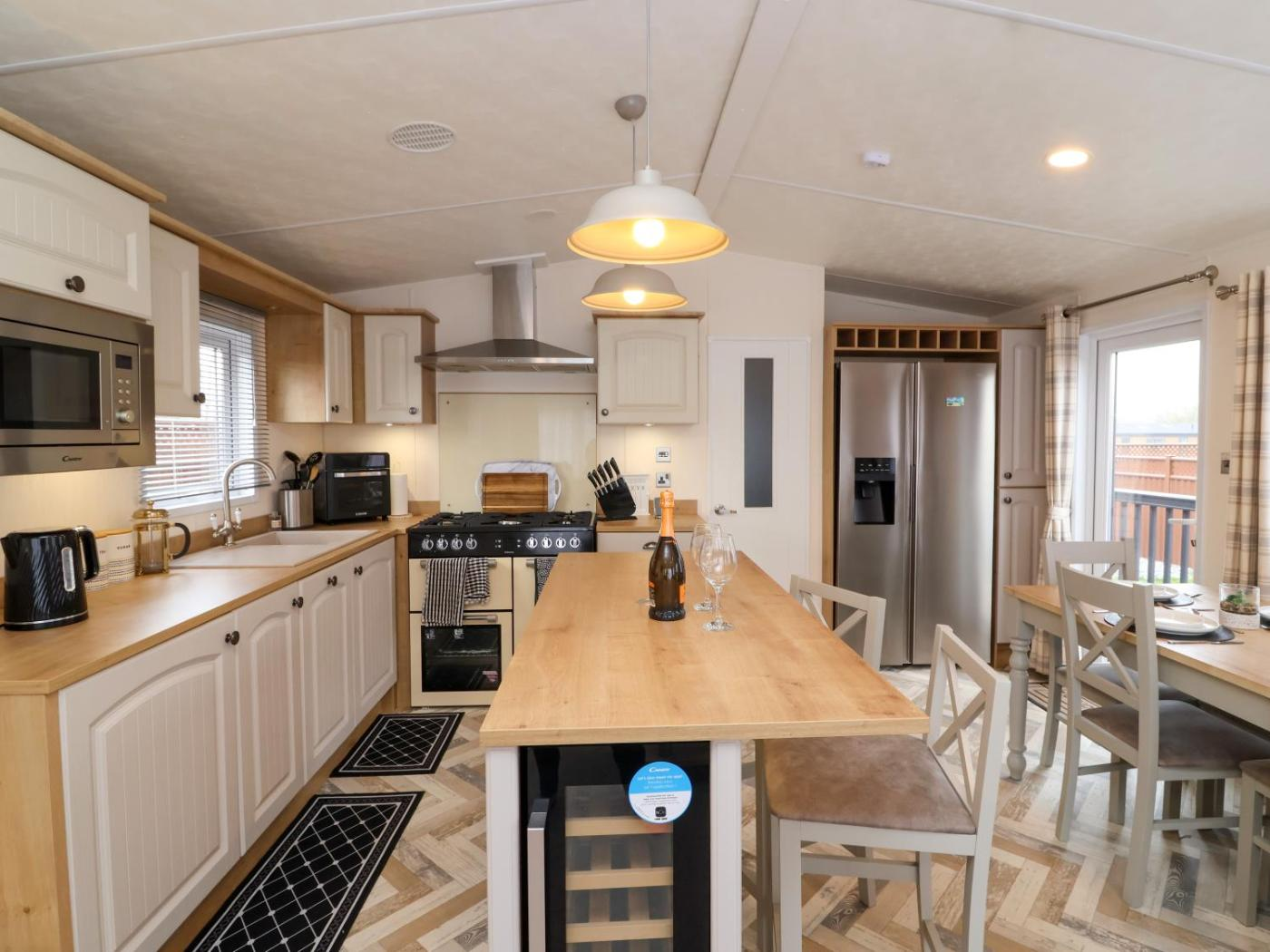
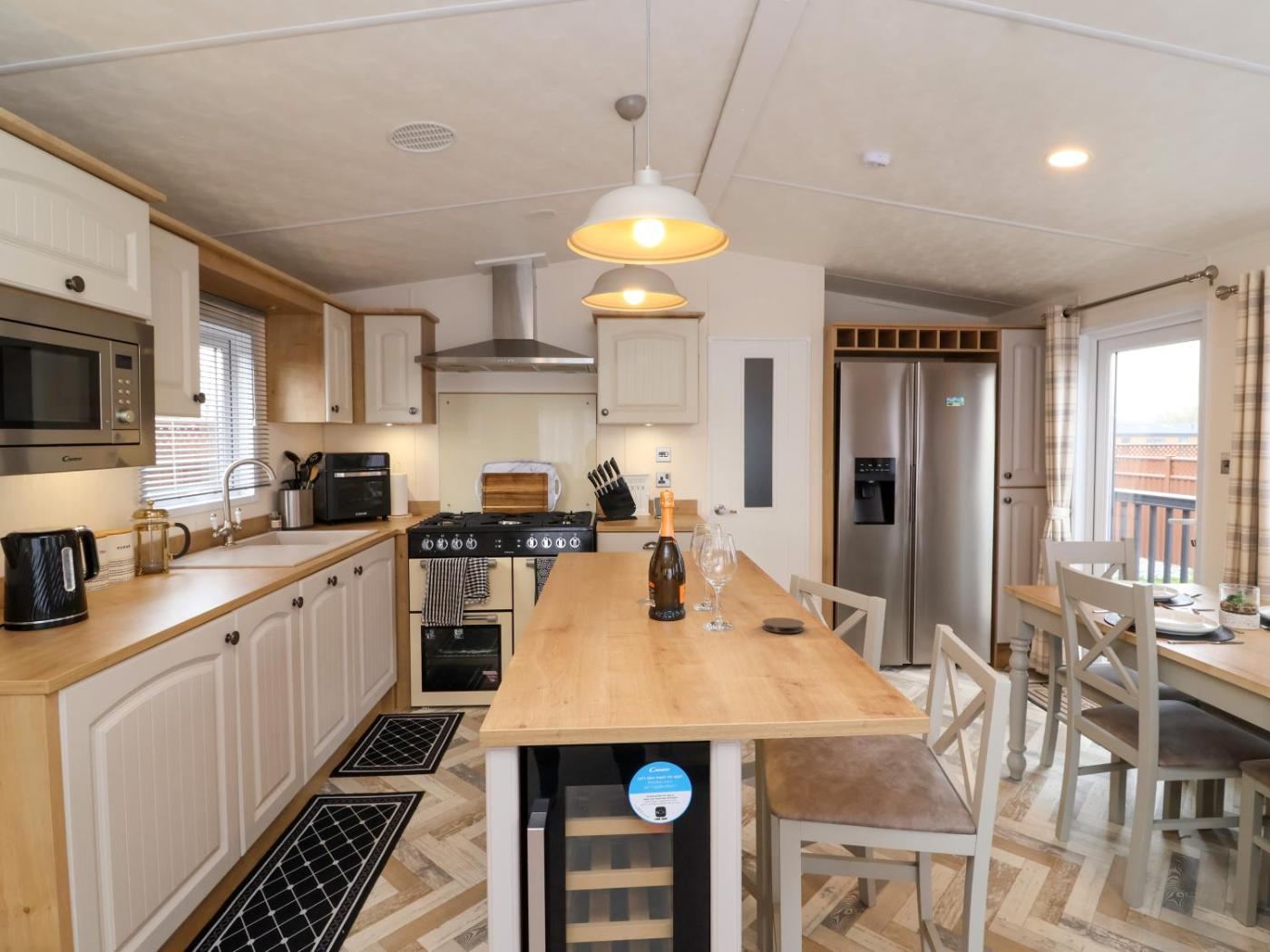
+ coaster (783, 625)
